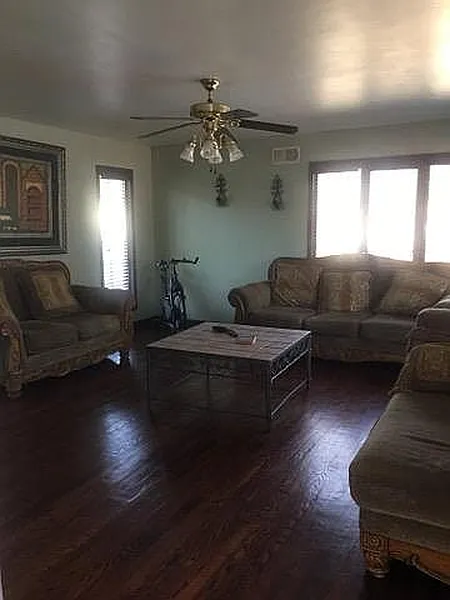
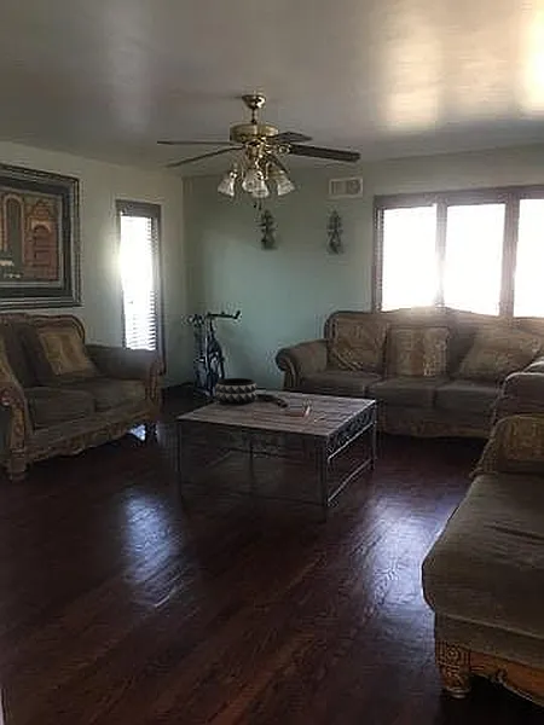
+ decorative bowl (236, 390)
